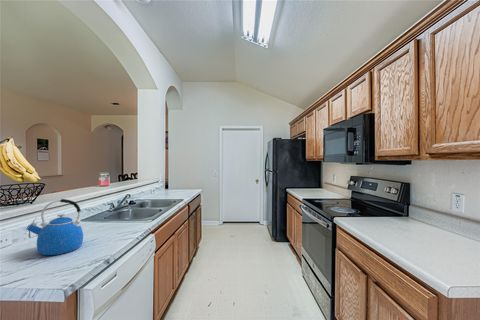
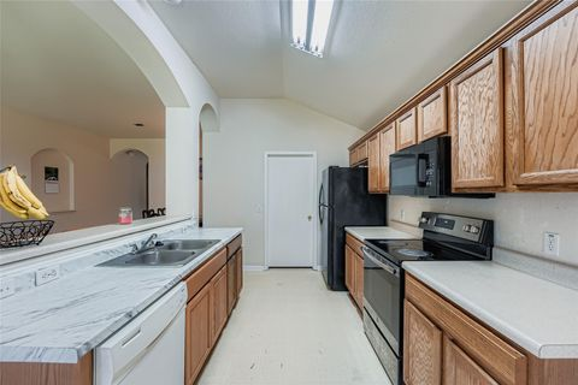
- kettle (55, 224)
